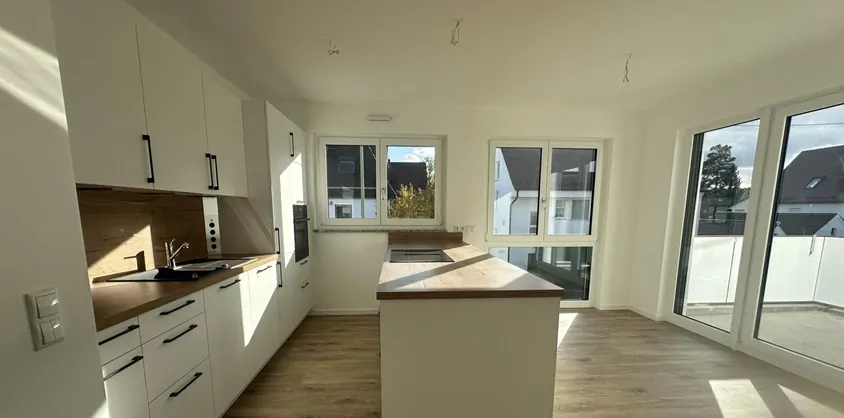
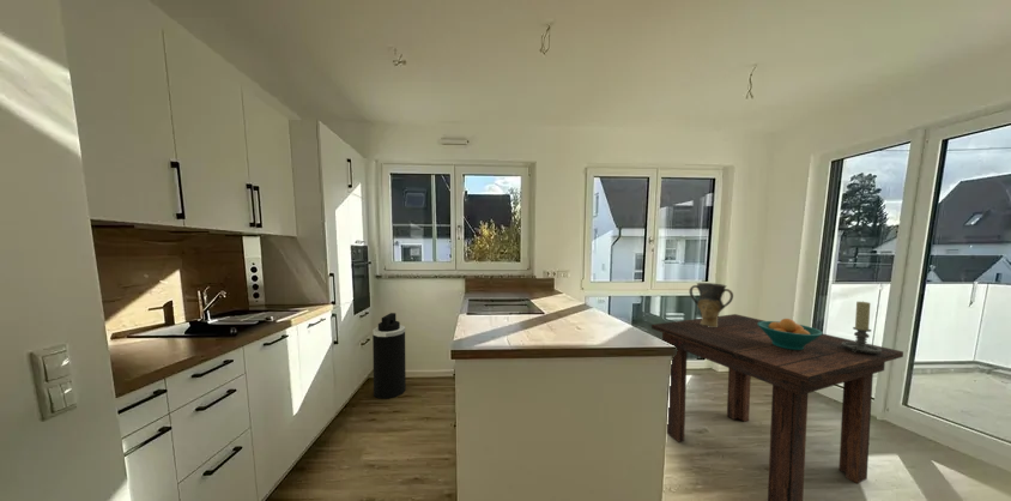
+ trash can (389, 354)
+ vase (709, 303)
+ dining table (749, 396)
+ candle holder (860, 325)
+ fruit bowl (787, 332)
